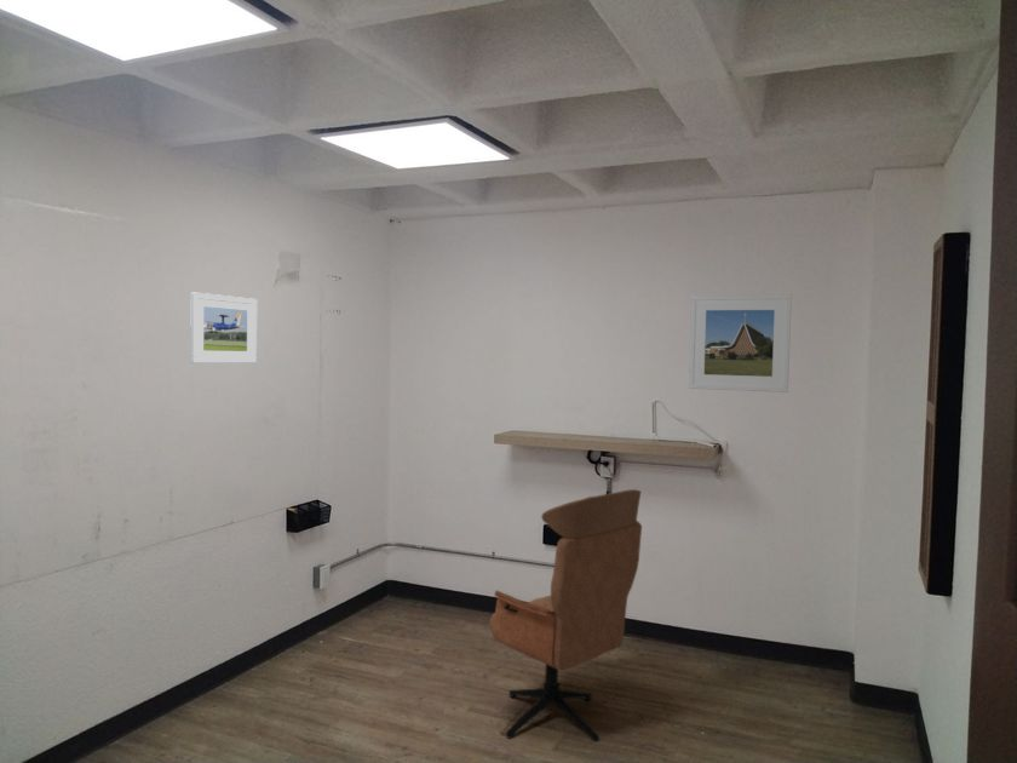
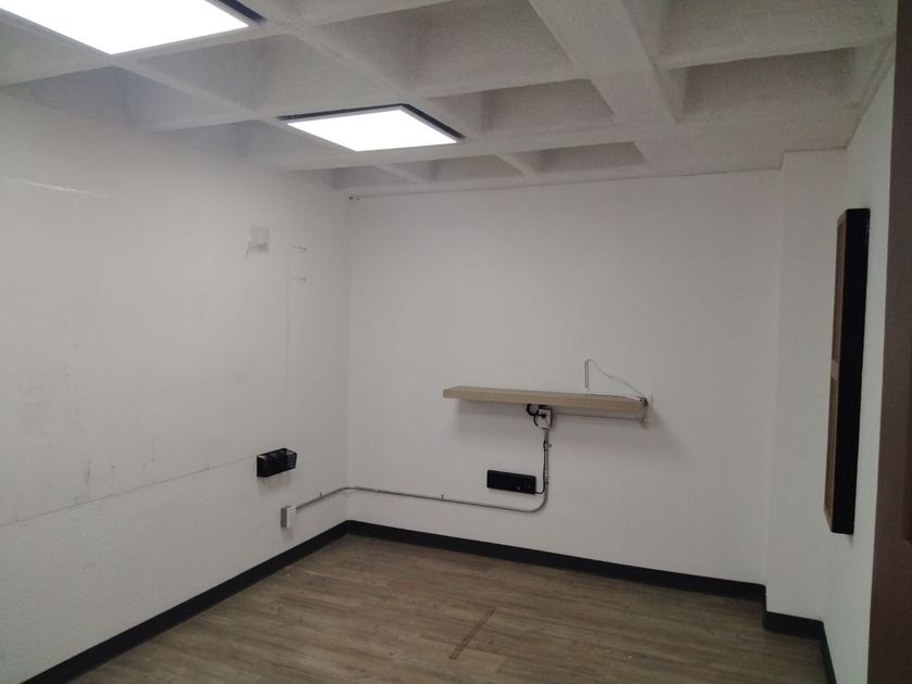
- office chair (557, 601)
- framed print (225, 329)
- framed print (739, 343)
